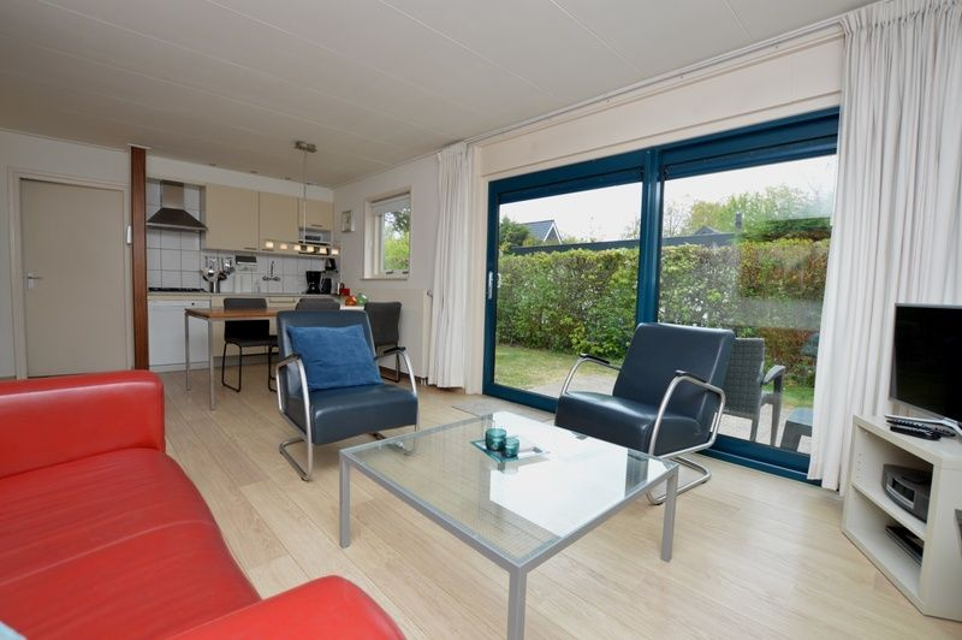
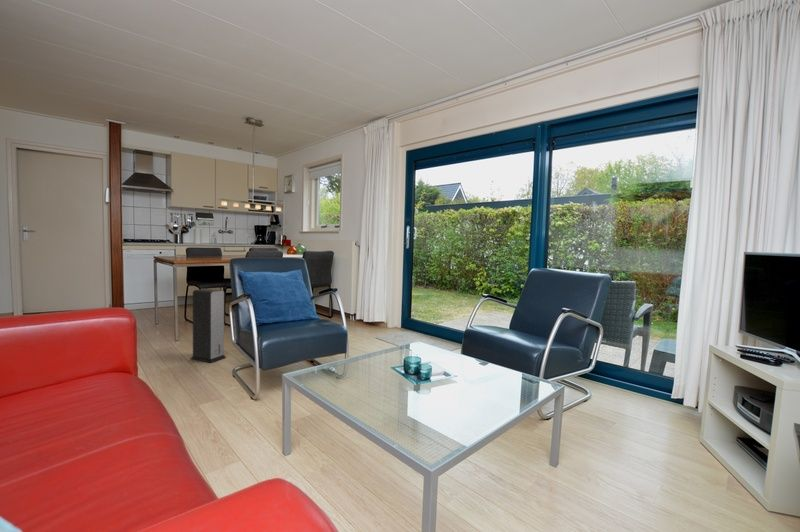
+ speaker (208, 324)
